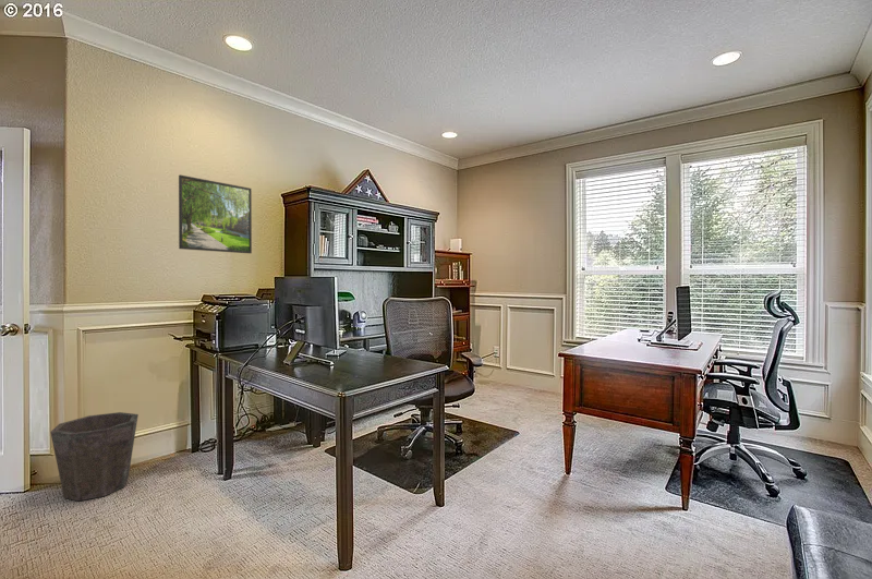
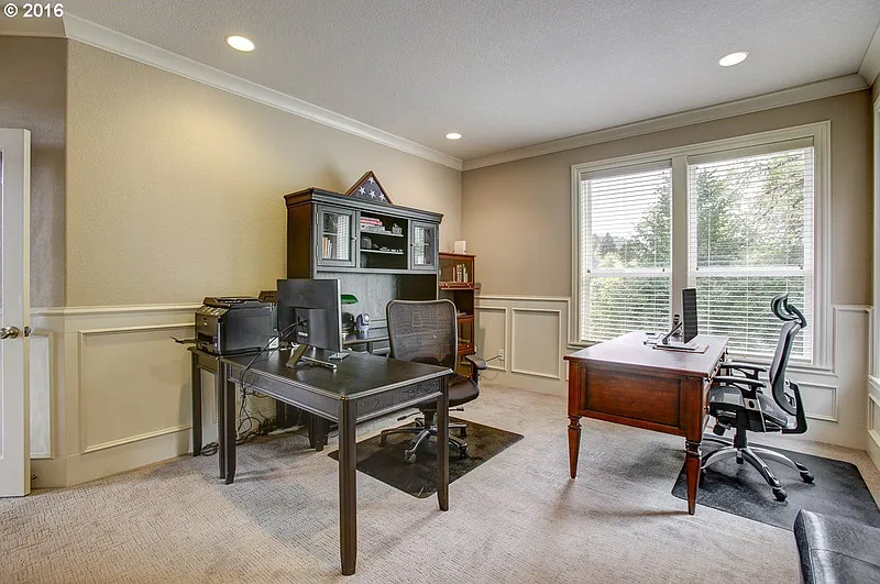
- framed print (217, 216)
- waste bin (97, 455)
